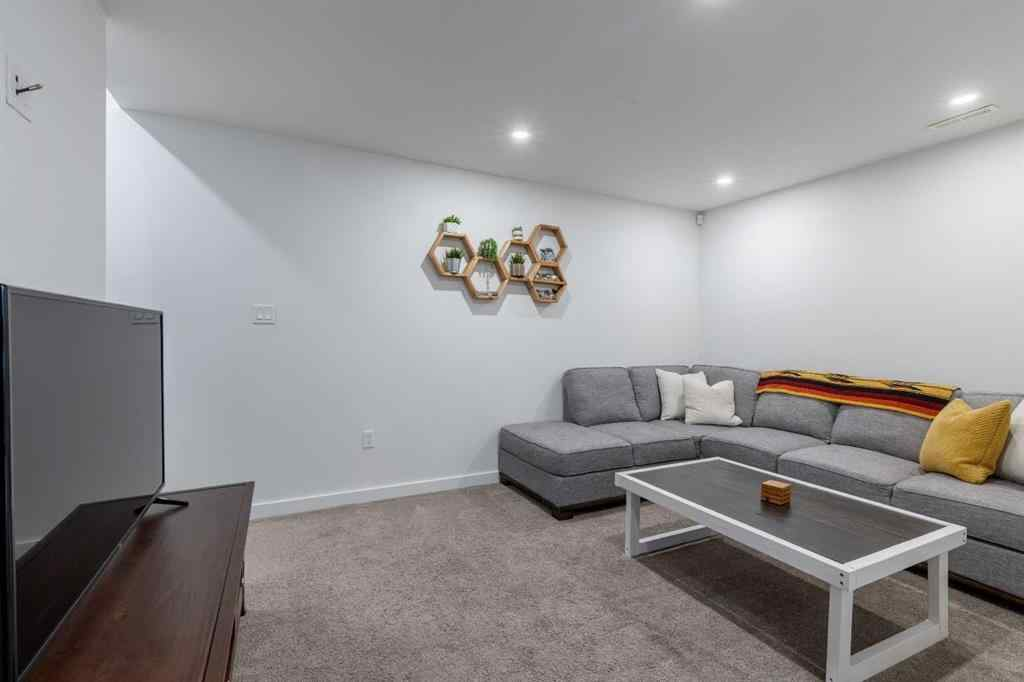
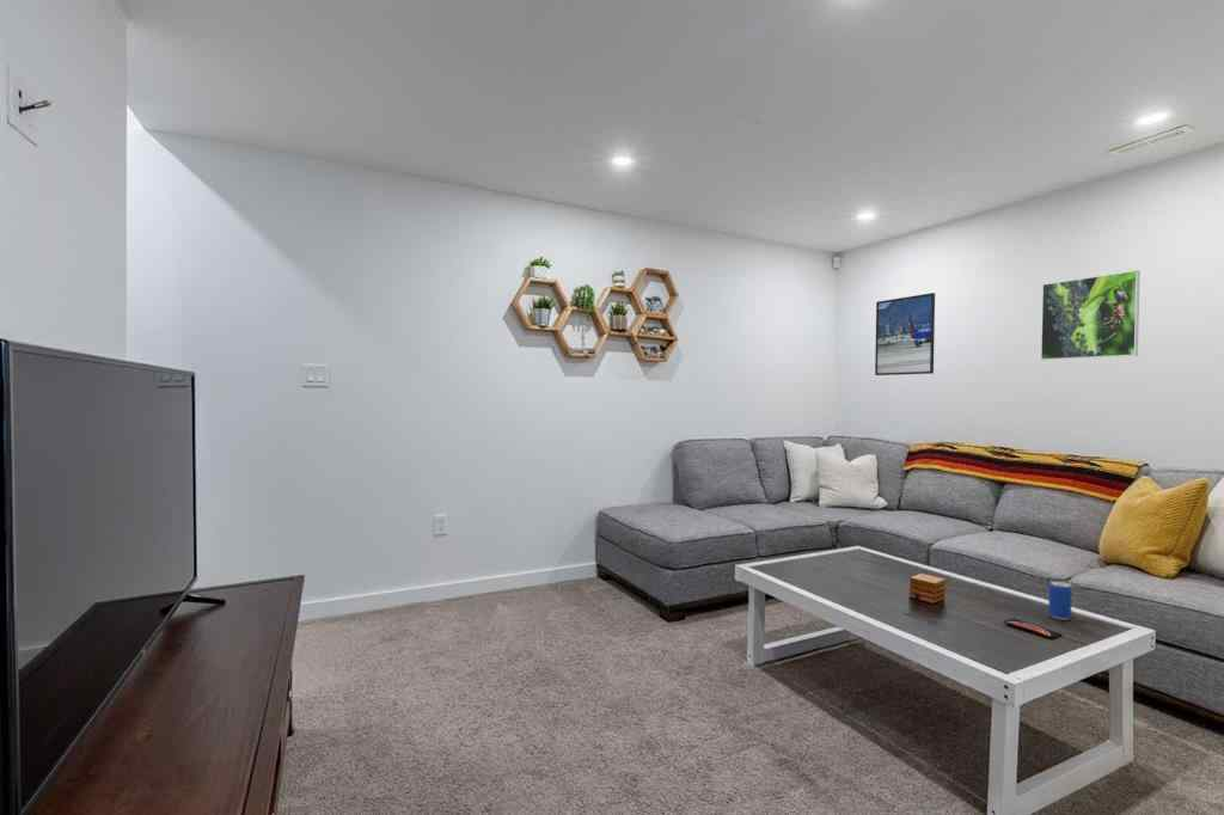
+ smartphone (1032, 627)
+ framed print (1087, 318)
+ beverage can (1059, 600)
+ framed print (904, 336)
